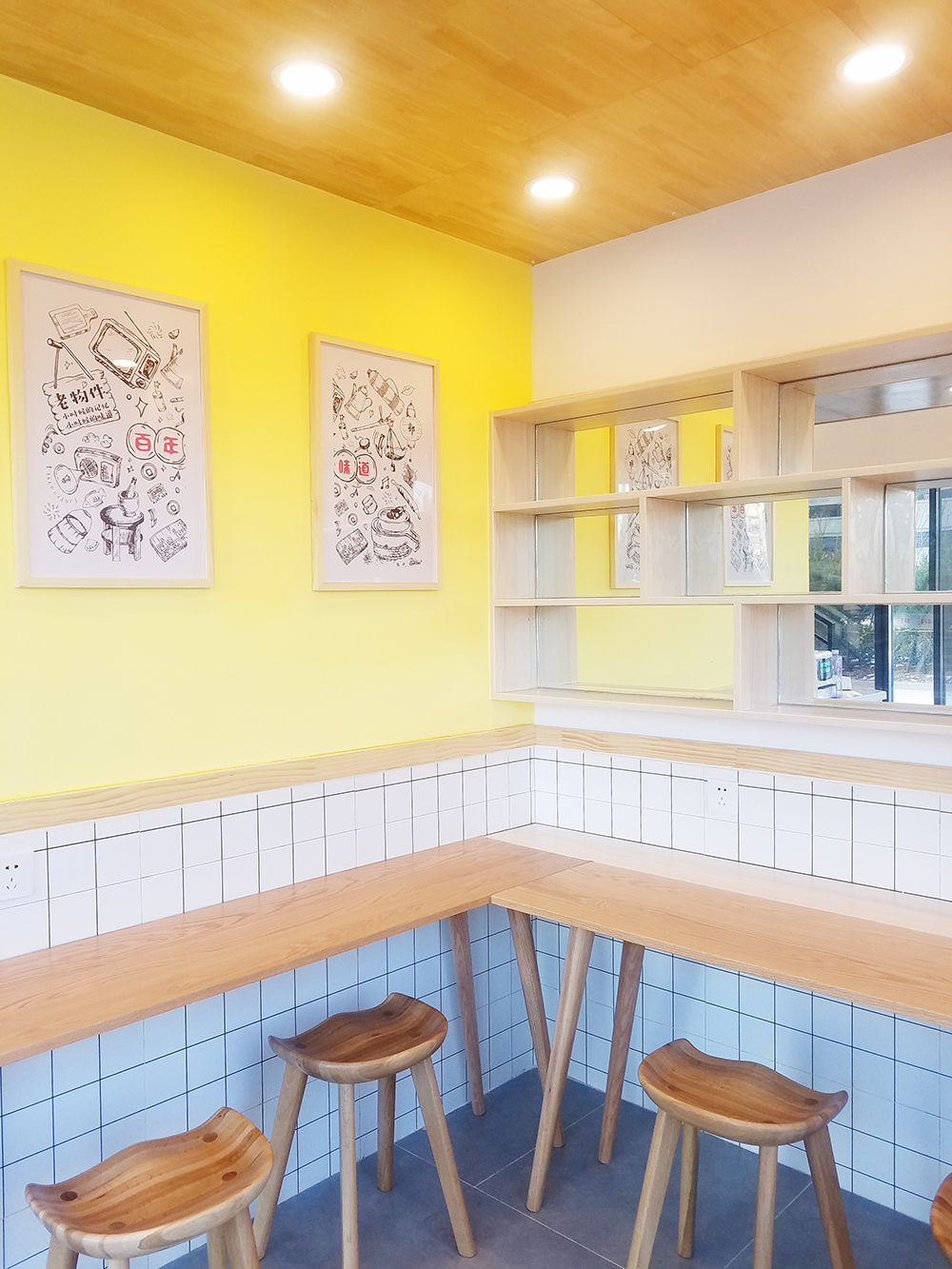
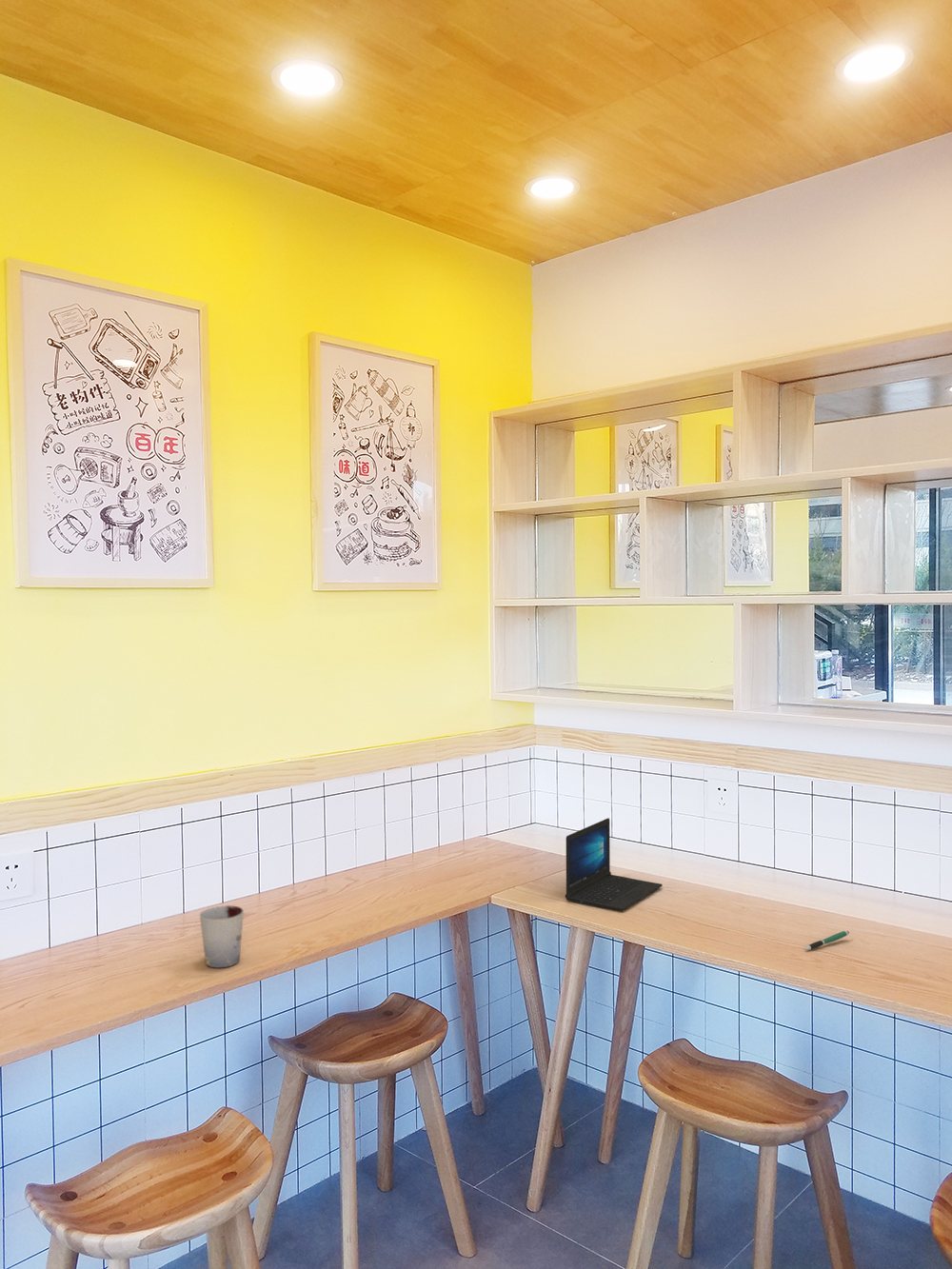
+ cup (223, 934)
+ pen (826, 940)
+ laptop (609, 862)
